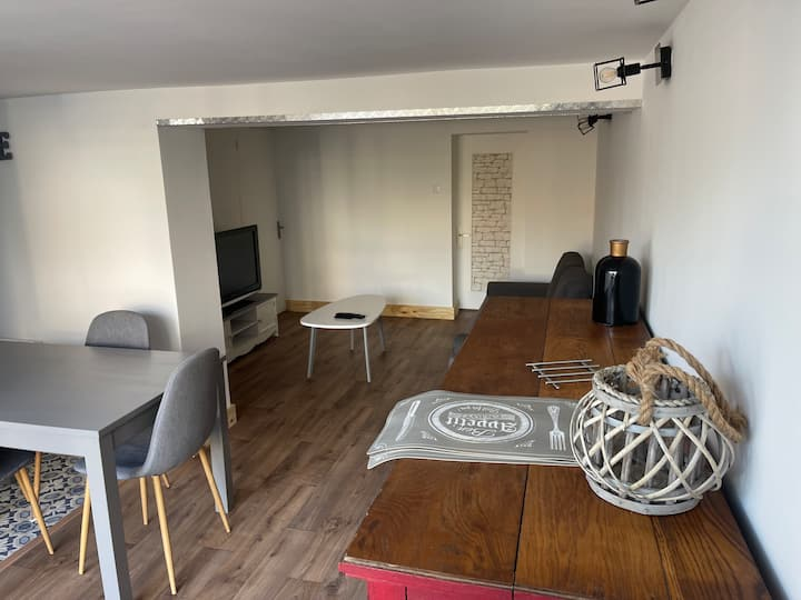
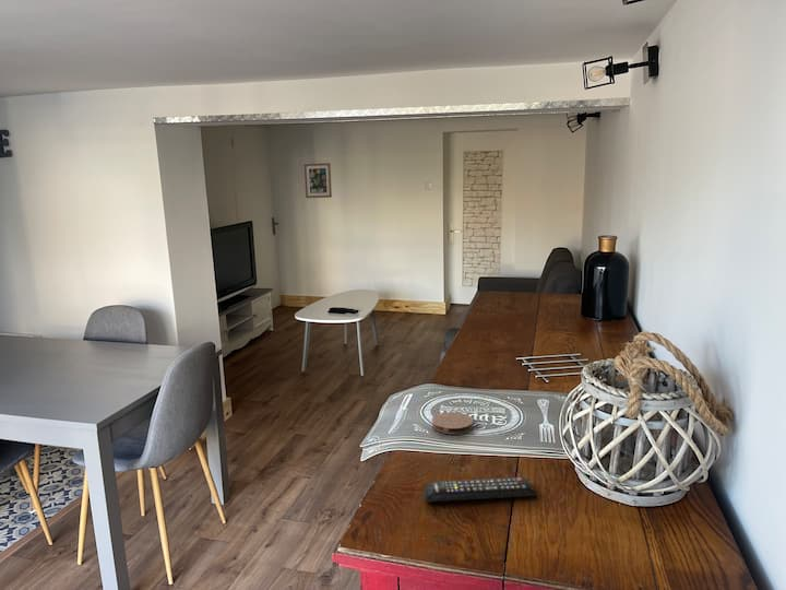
+ wall art (318, 180)
+ remote control (479, 489)
+ coaster (452, 422)
